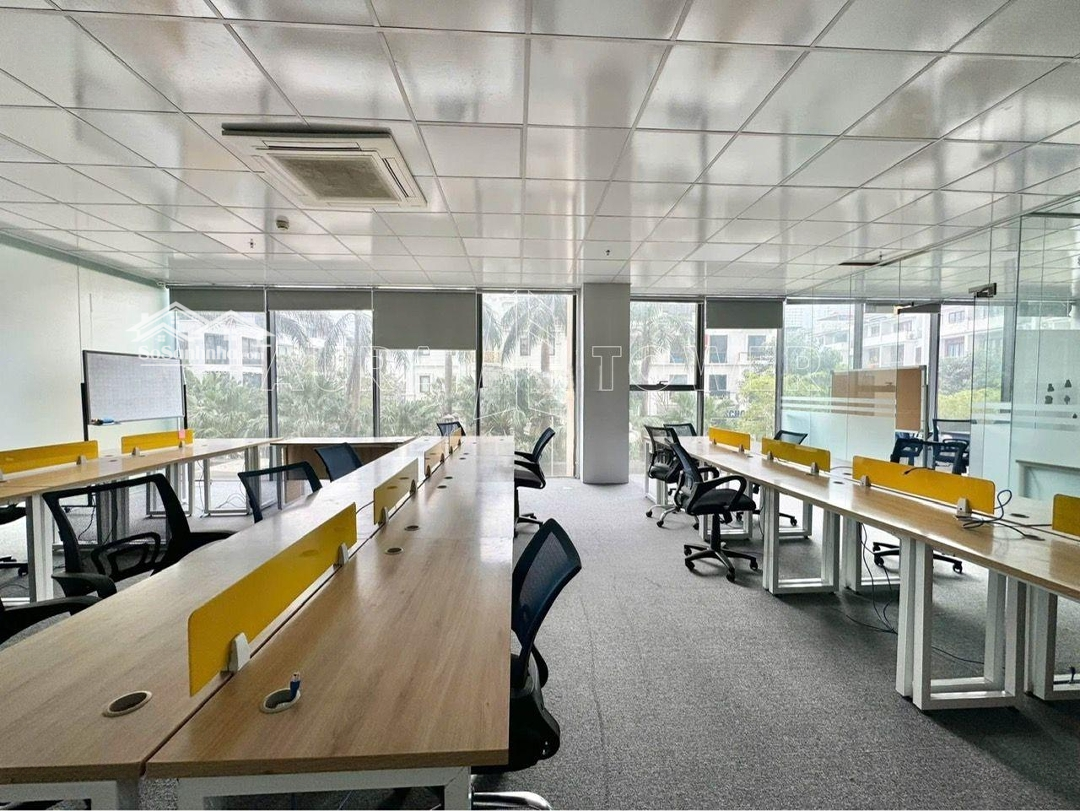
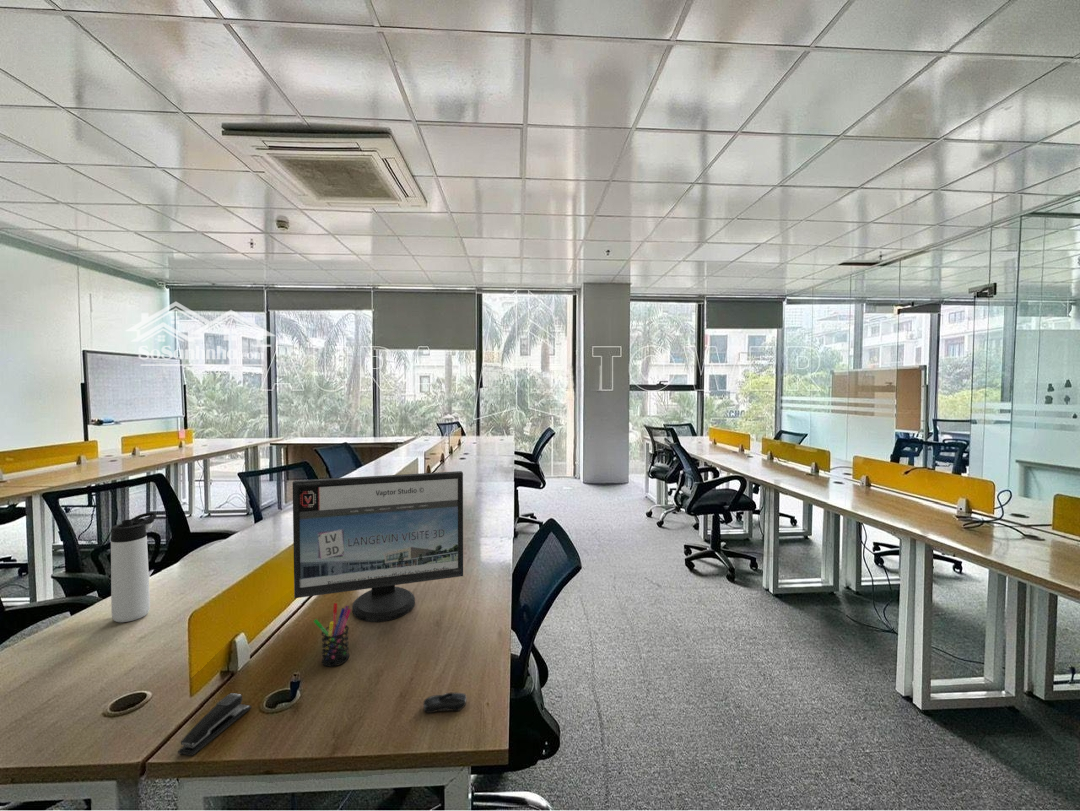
+ pen holder (332, 633)
+ computer mouse (455, 698)
+ stapler (216, 719)
+ thermos bottle (136, 565)
+ computer monitor (382, 540)
